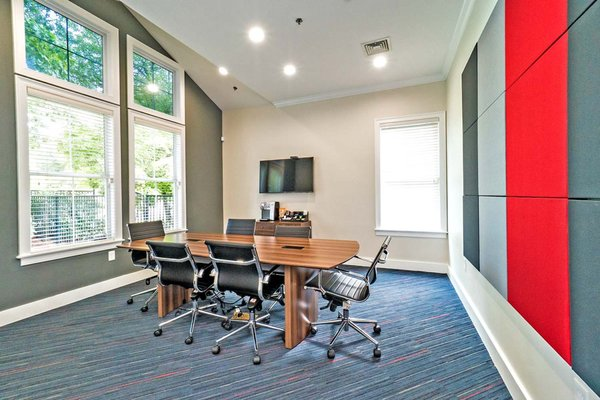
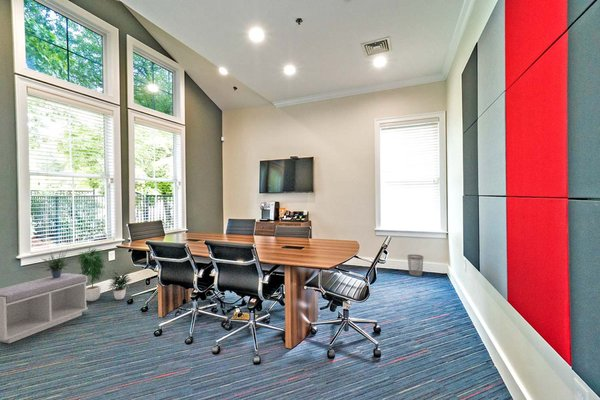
+ bench (39, 303)
+ potted plant (103, 272)
+ wastebasket (415, 265)
+ potted plant (57, 262)
